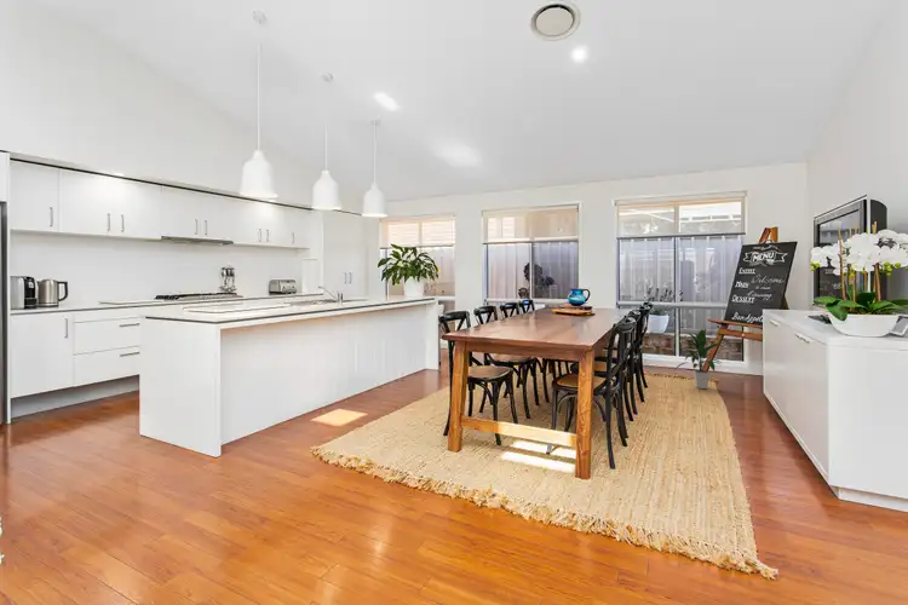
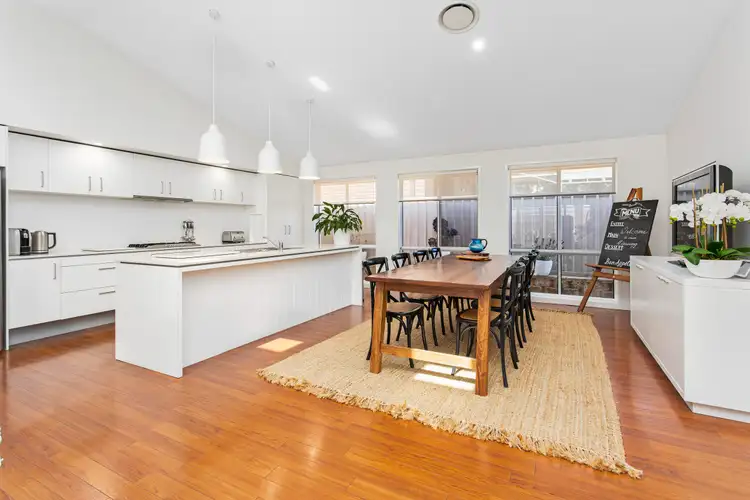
- indoor plant (700, 357)
